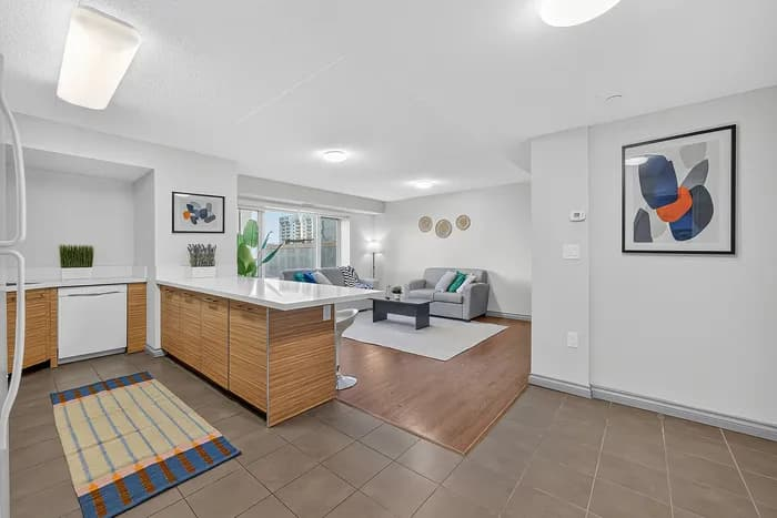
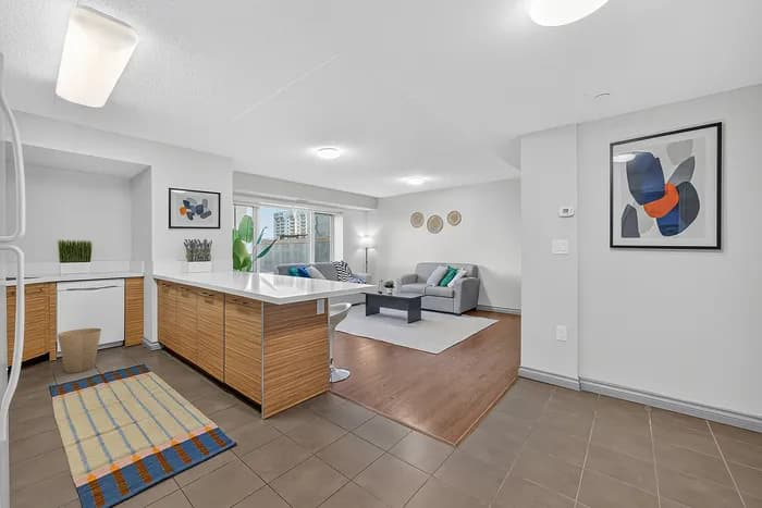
+ trash can (79, 350)
